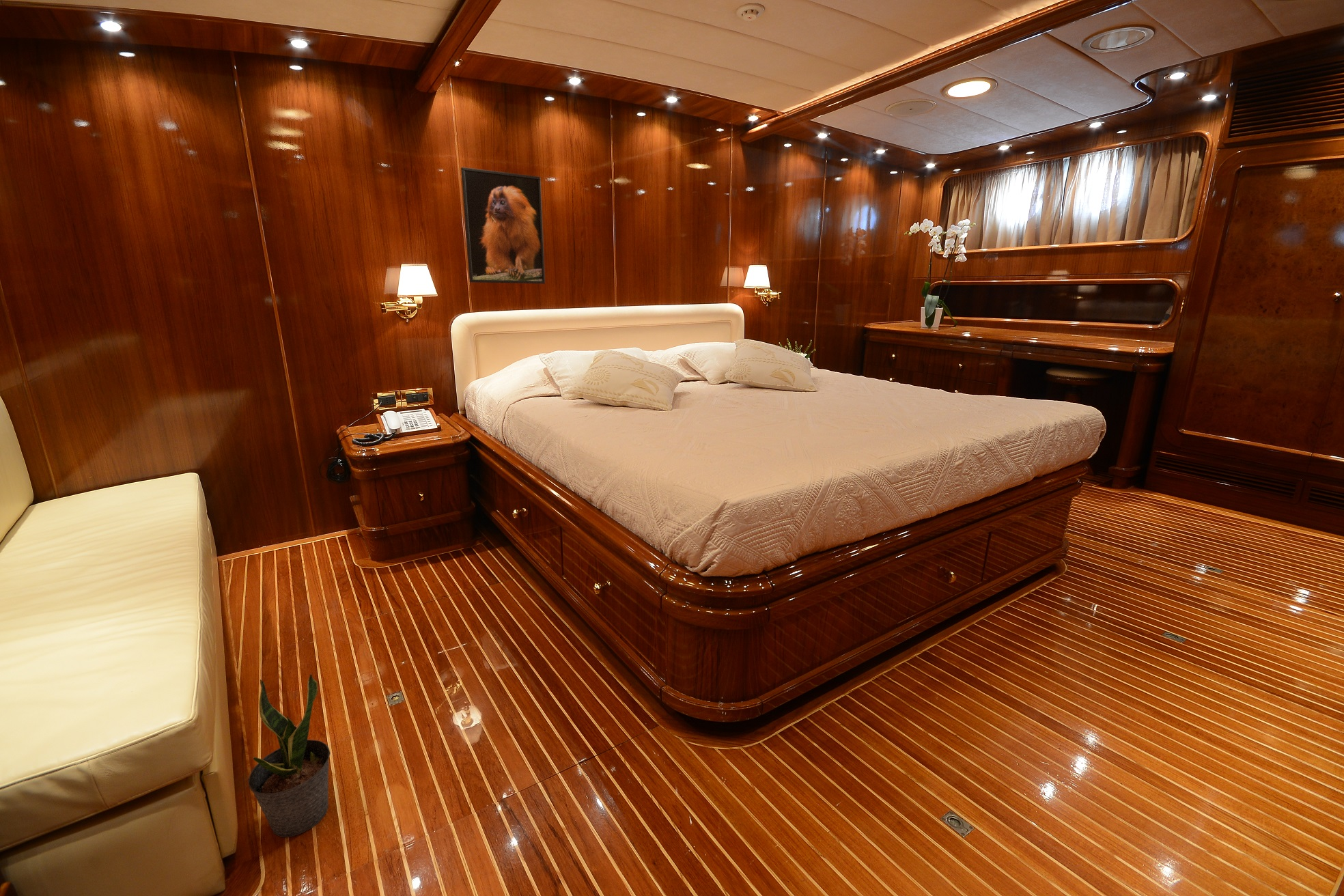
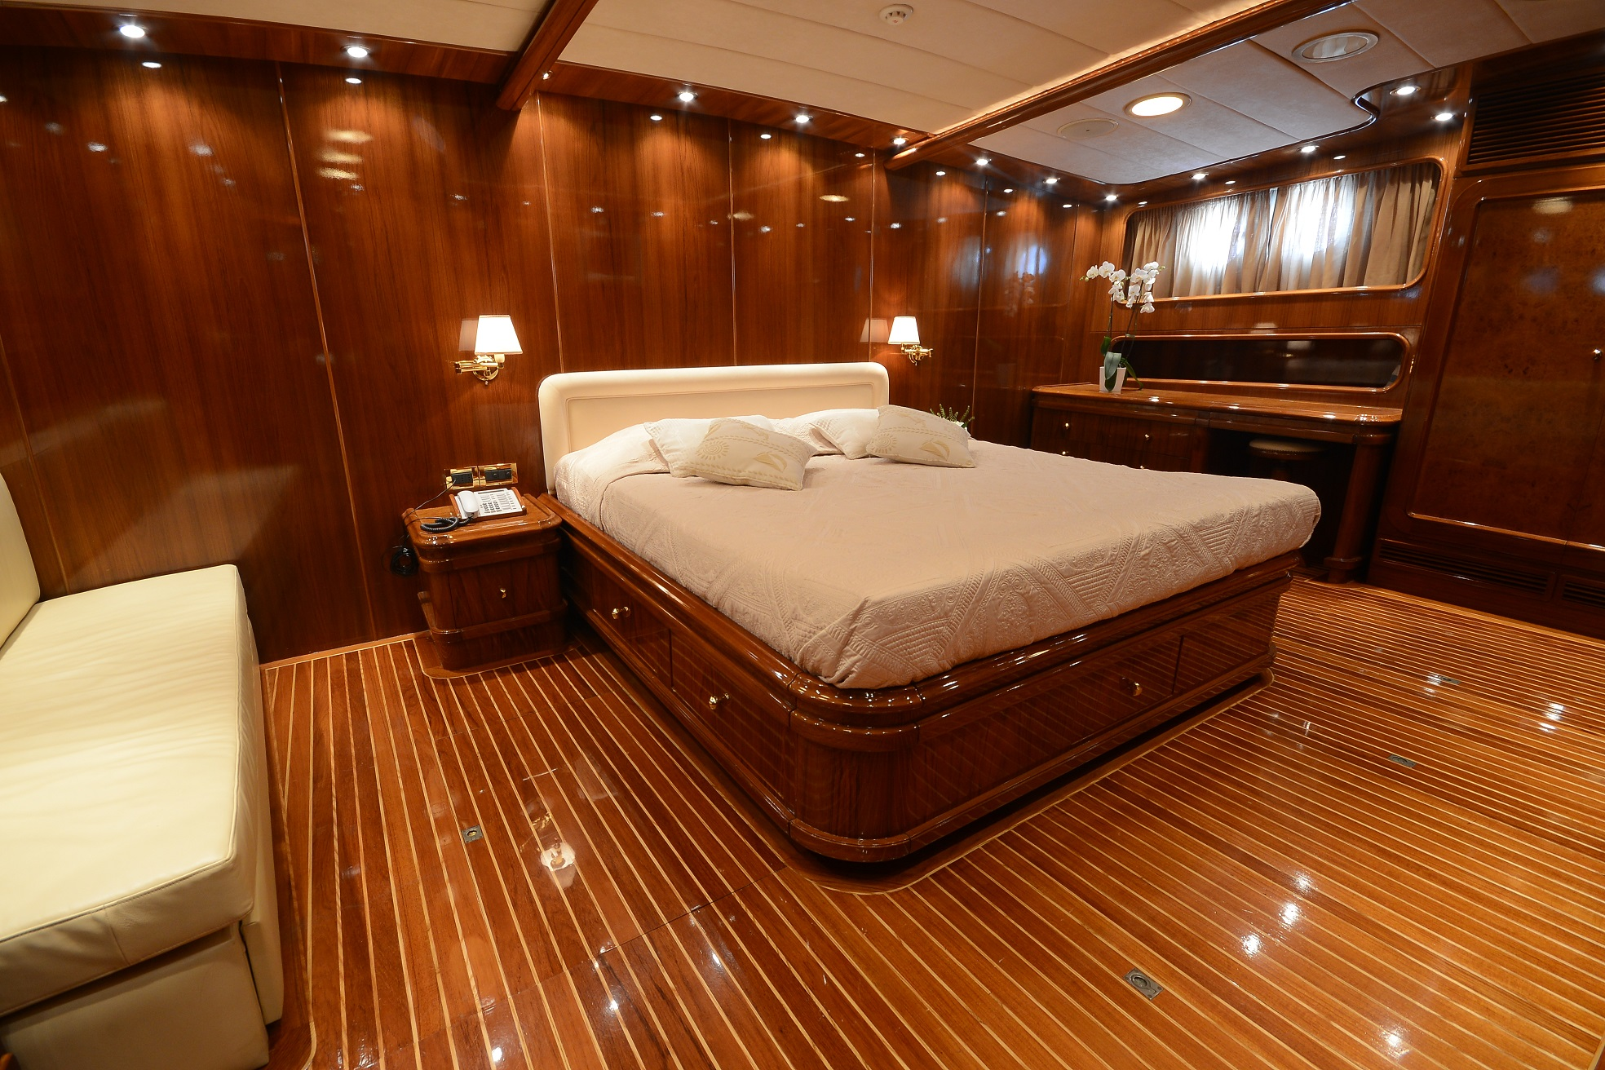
- potted plant (288, 754)
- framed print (505, 229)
